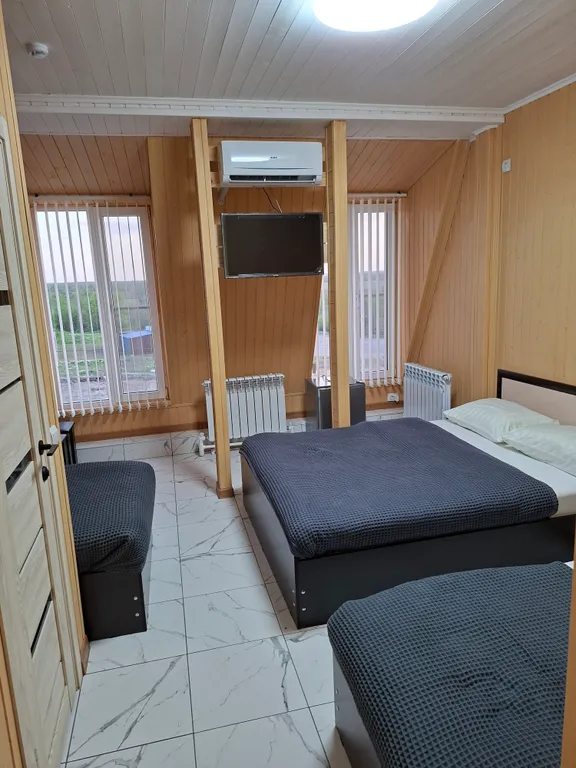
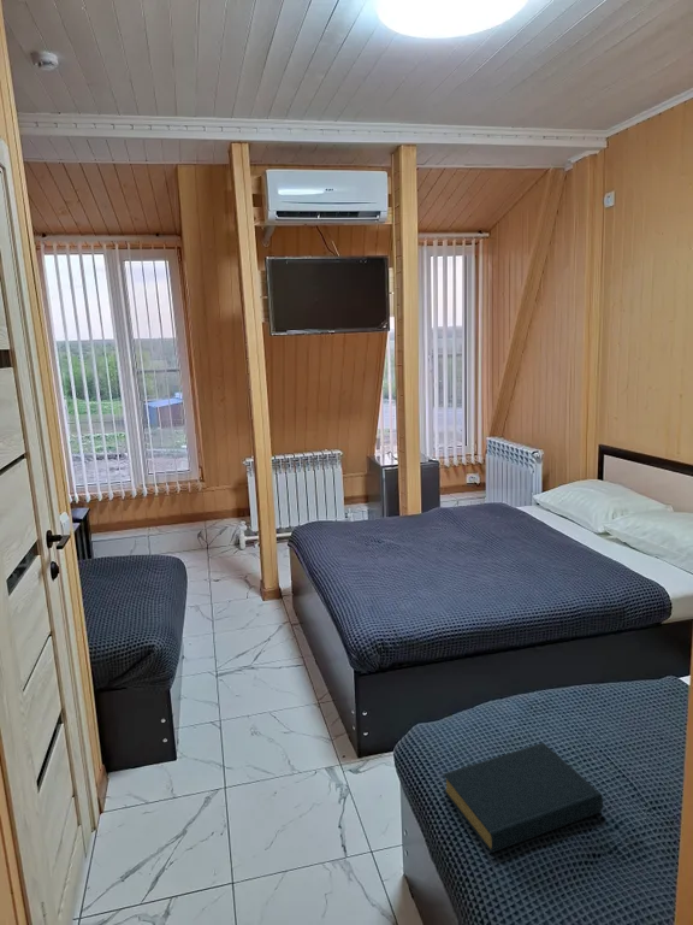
+ hardback book (520, 793)
